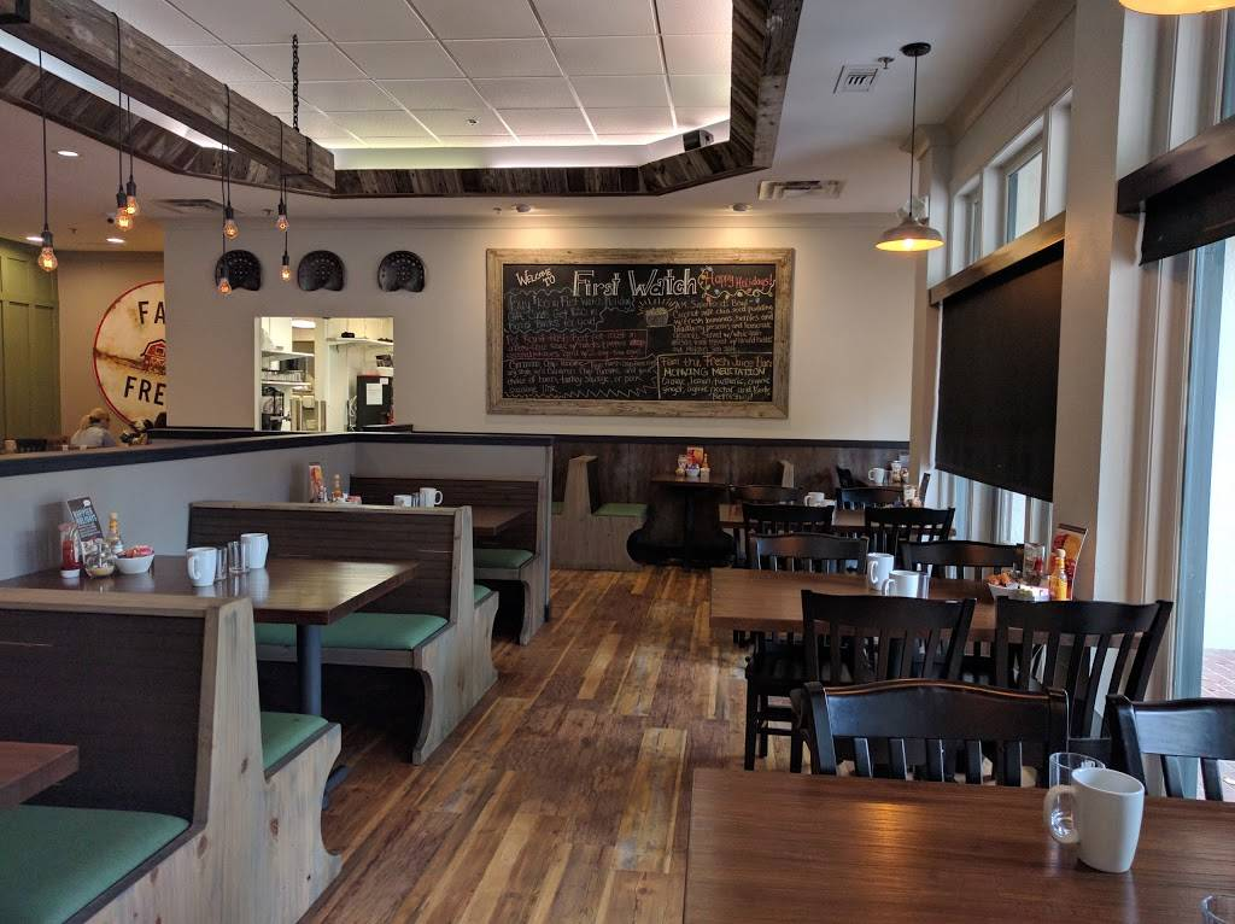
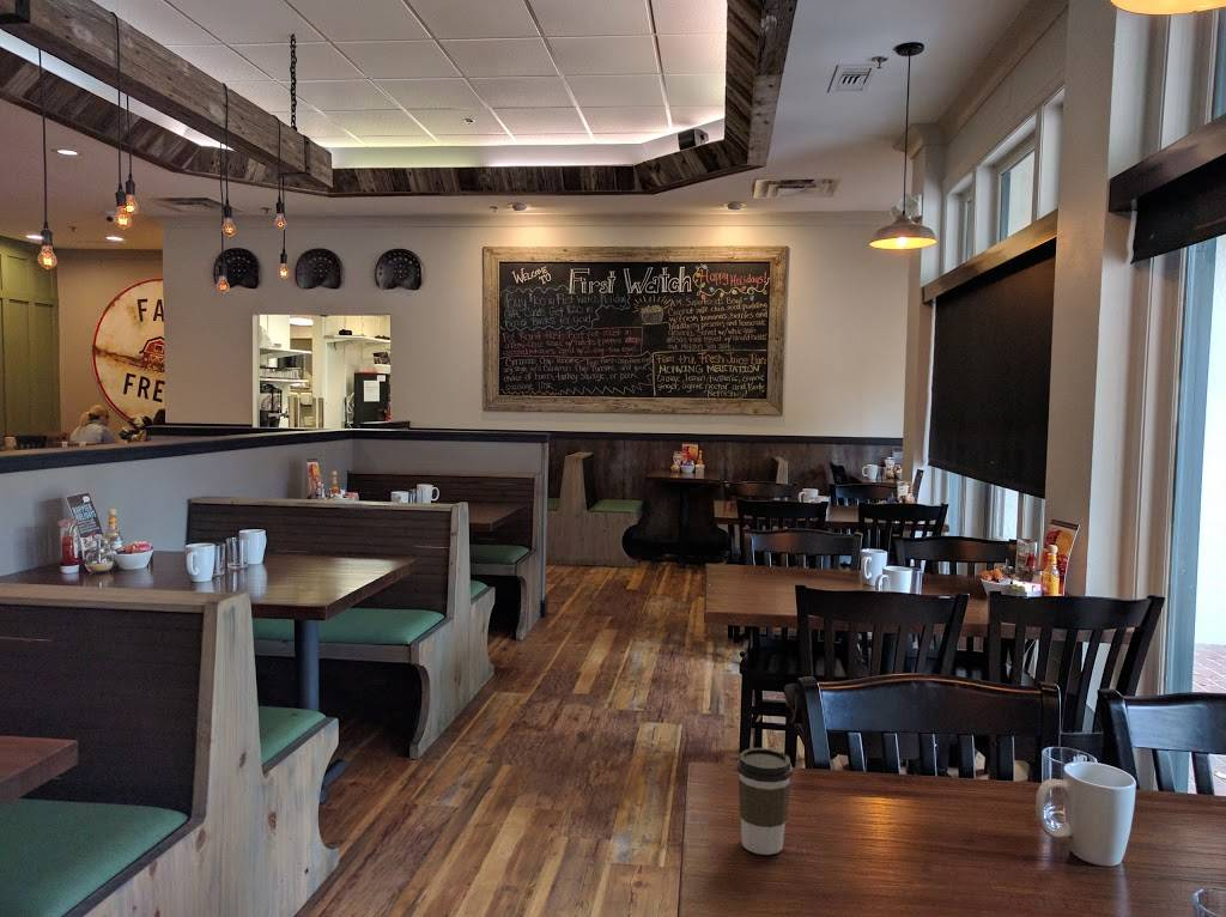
+ coffee cup (763, 801)
